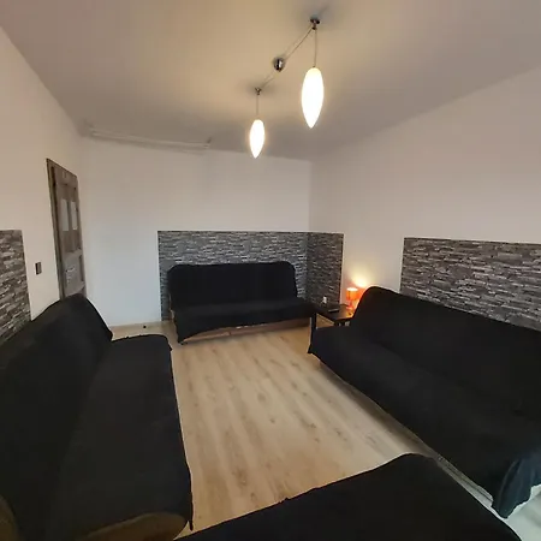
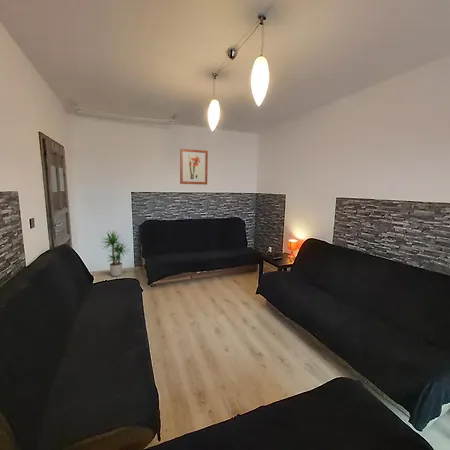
+ wall art (194, 167)
+ potted plant (115, 253)
